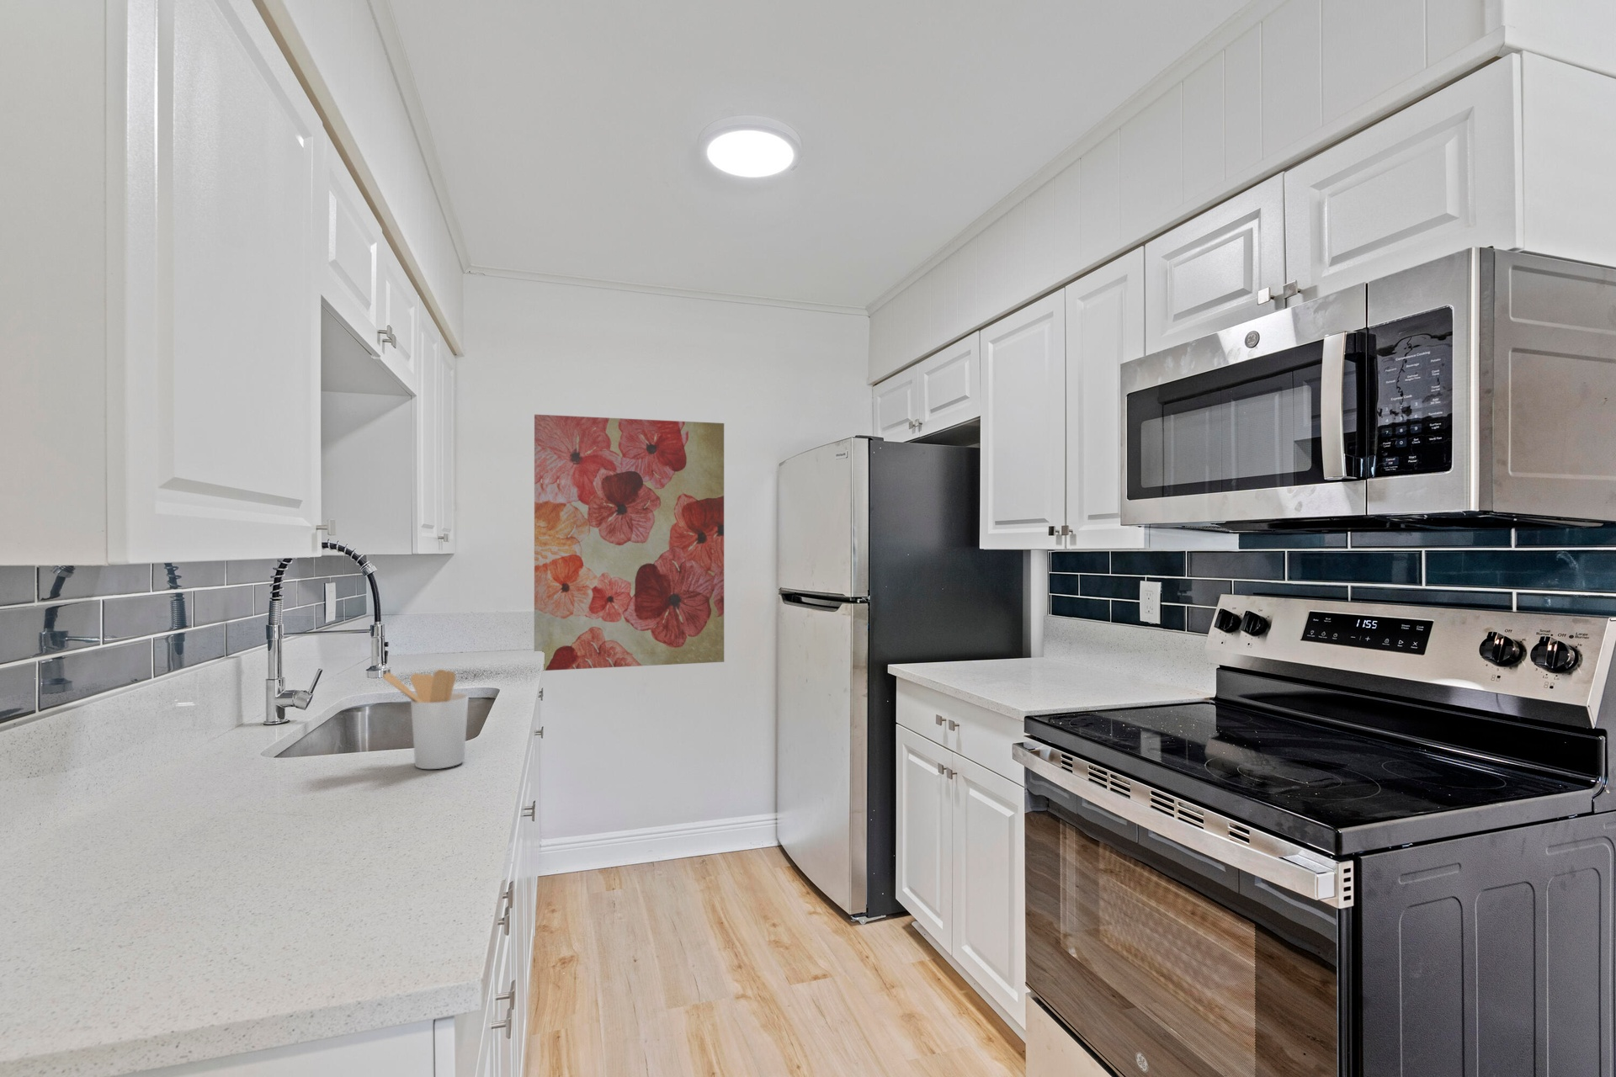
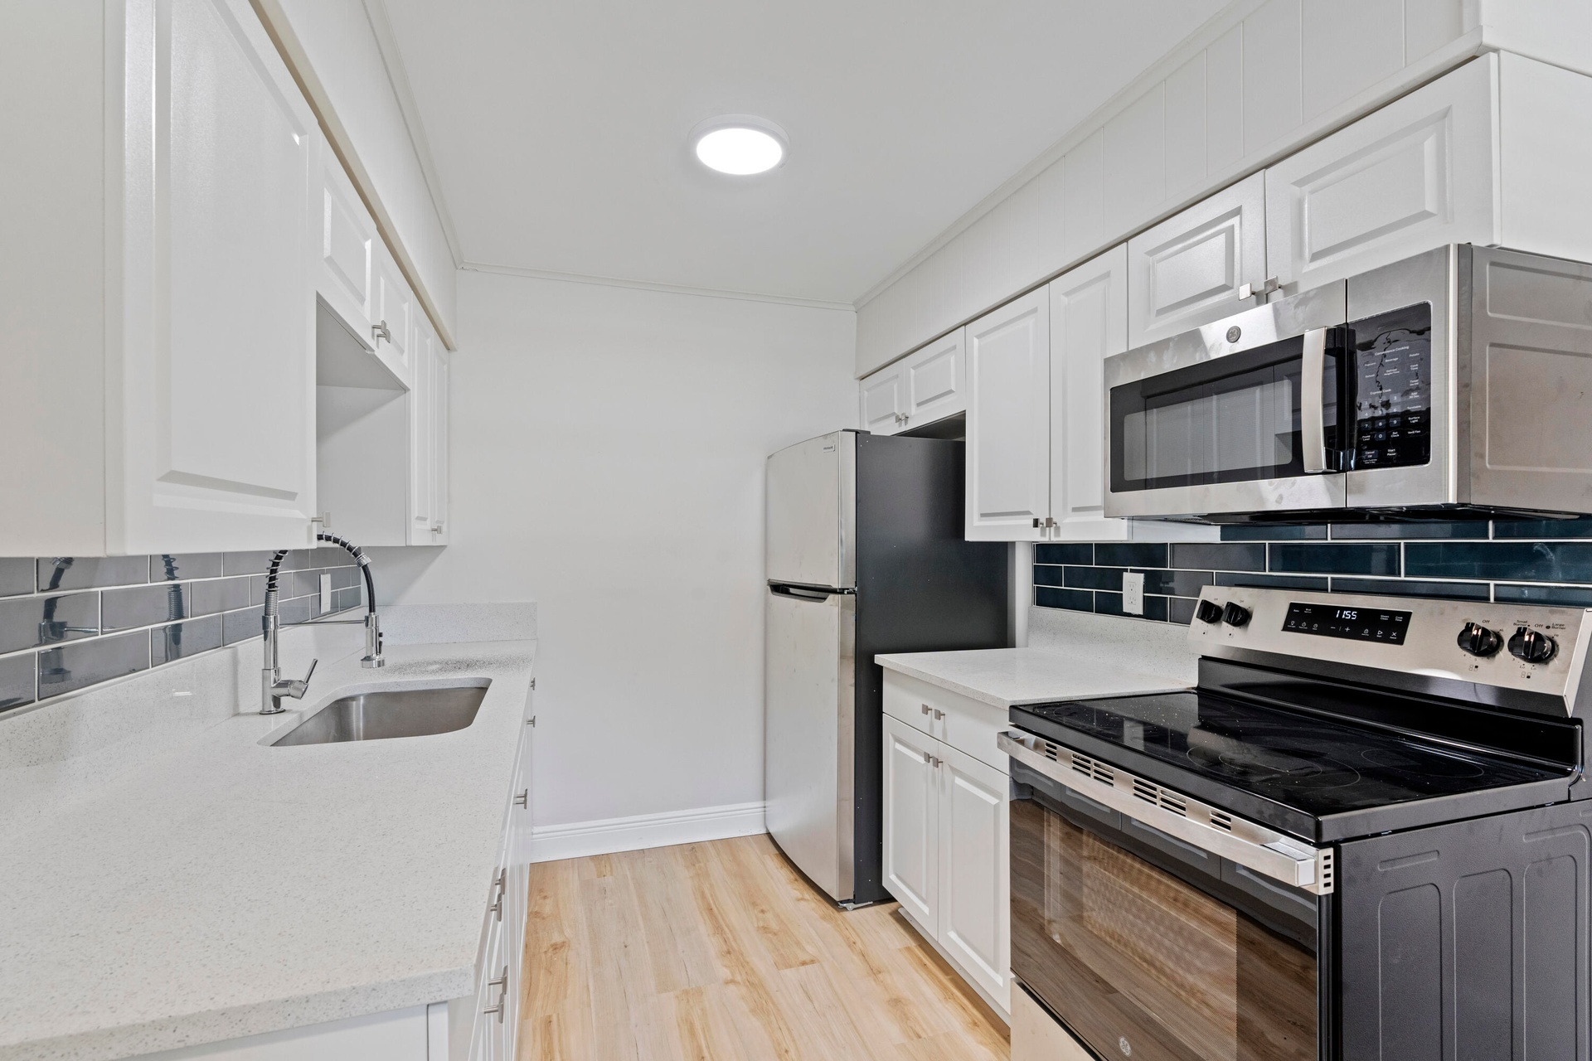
- wall art (632, 542)
- utensil holder (424, 715)
